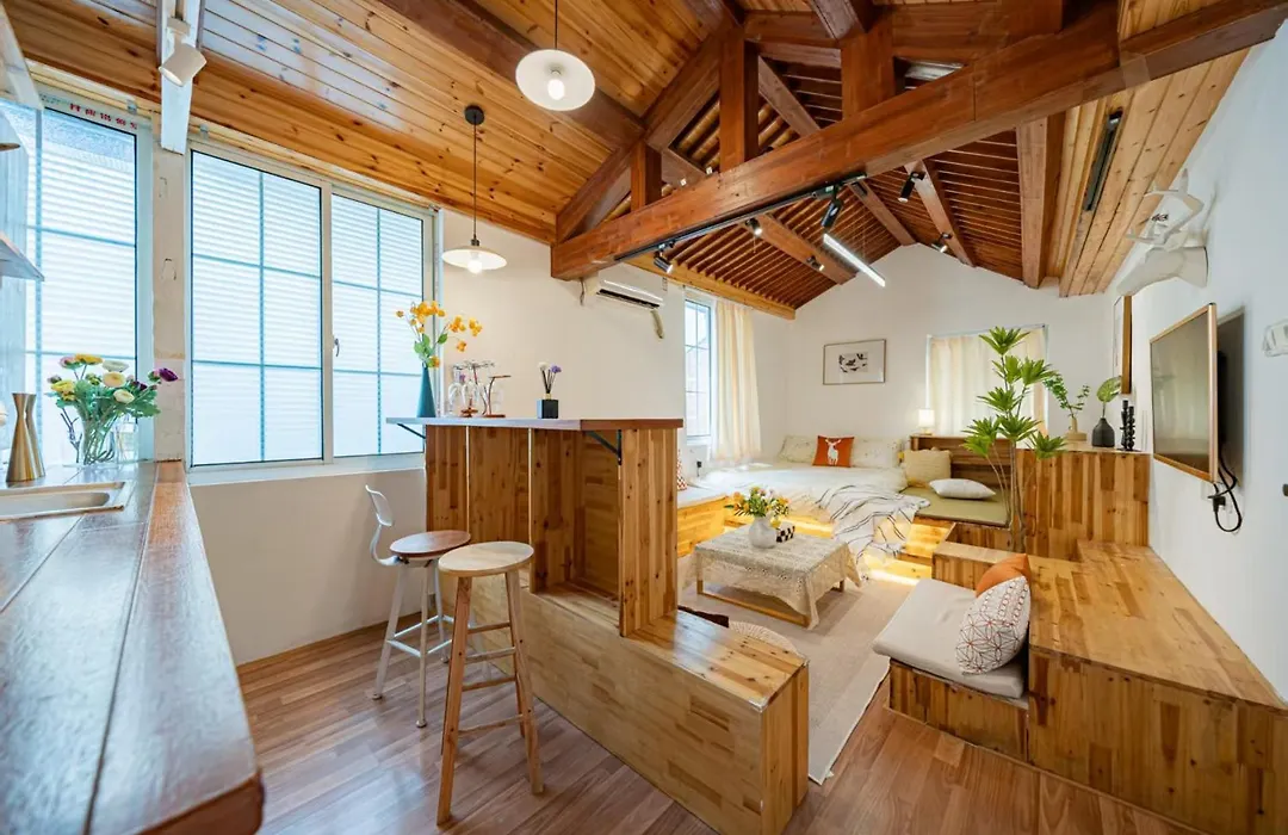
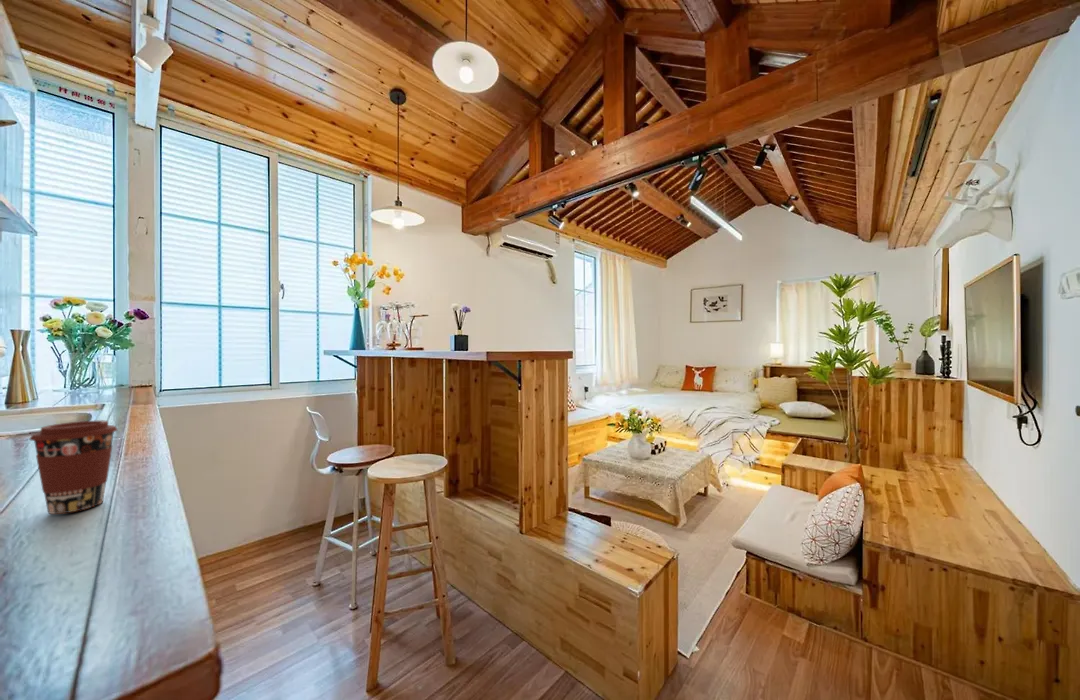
+ coffee cup (76, 465)
